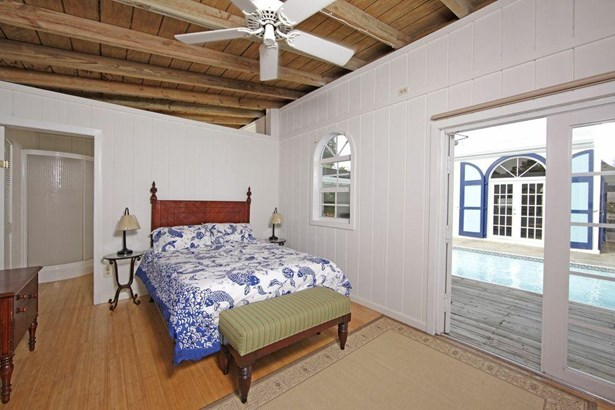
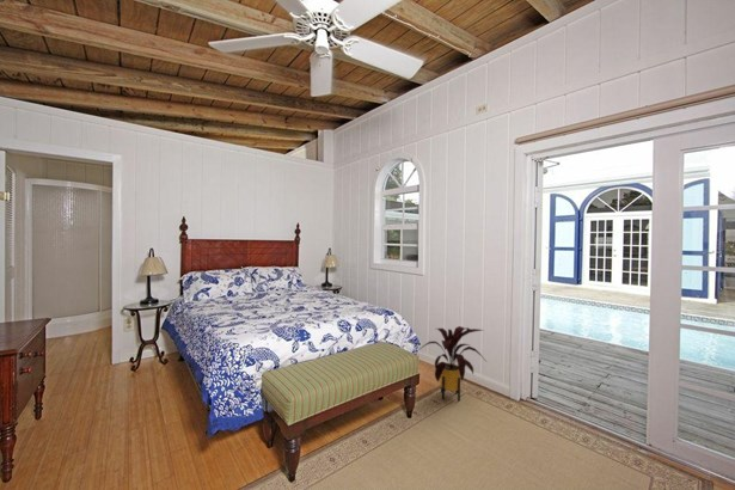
+ house plant (451, 360)
